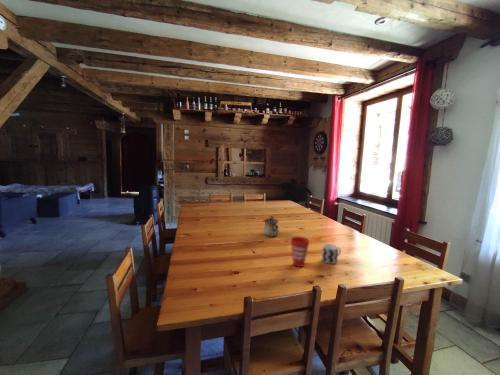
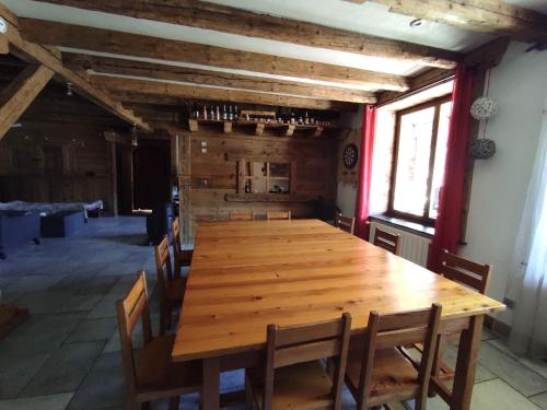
- cup (299, 252)
- cup (332, 253)
- teapot (270, 224)
